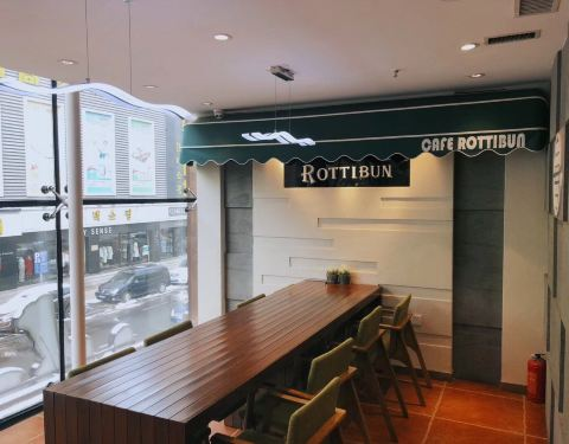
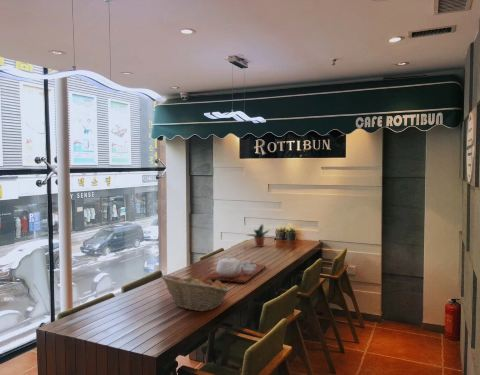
+ fruit basket (195, 288)
+ tea set (237, 263)
+ potted plant (259, 235)
